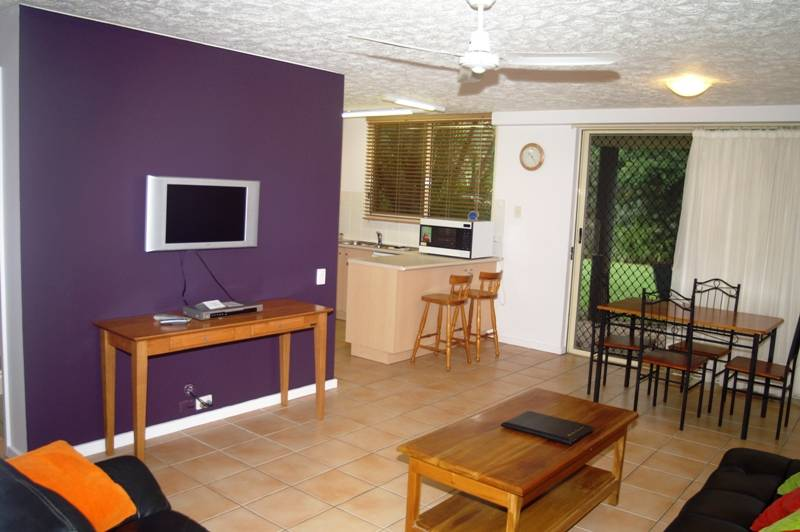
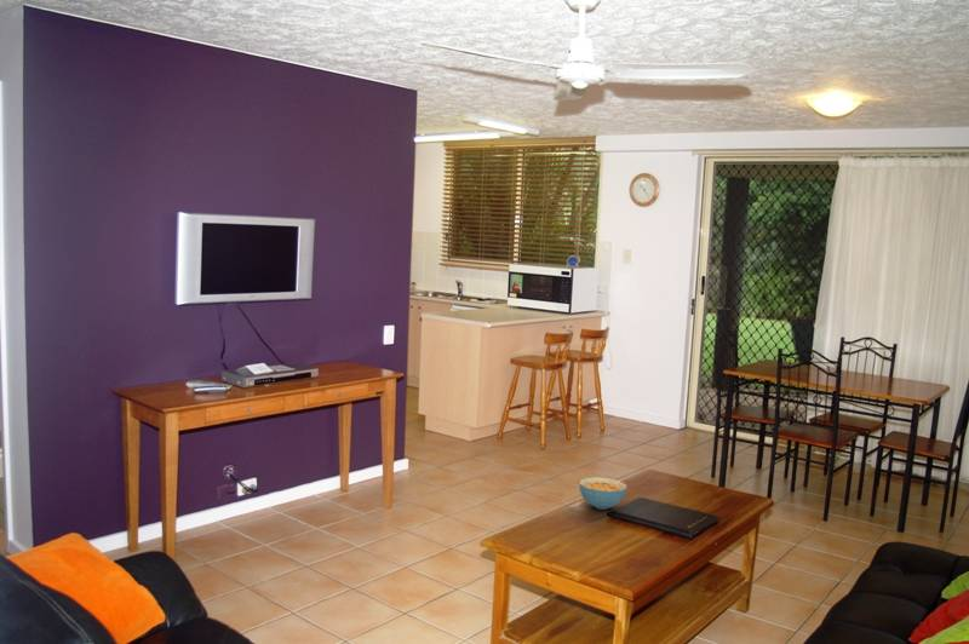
+ cereal bowl (602, 495)
